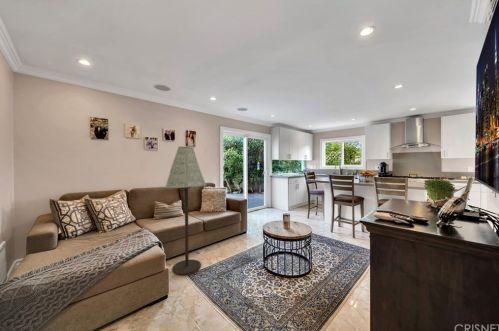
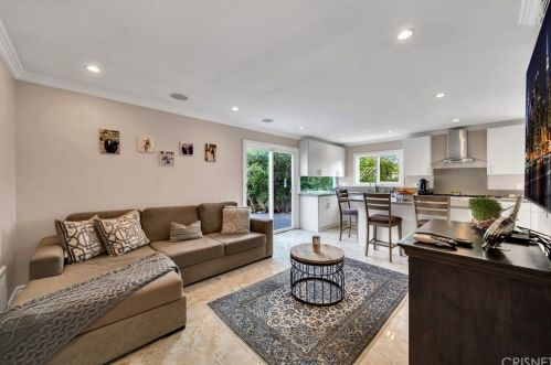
- floor lamp (186, 207)
